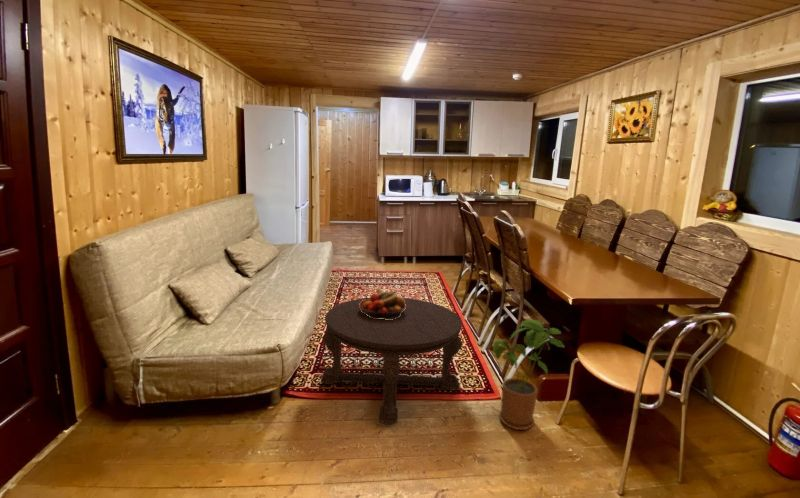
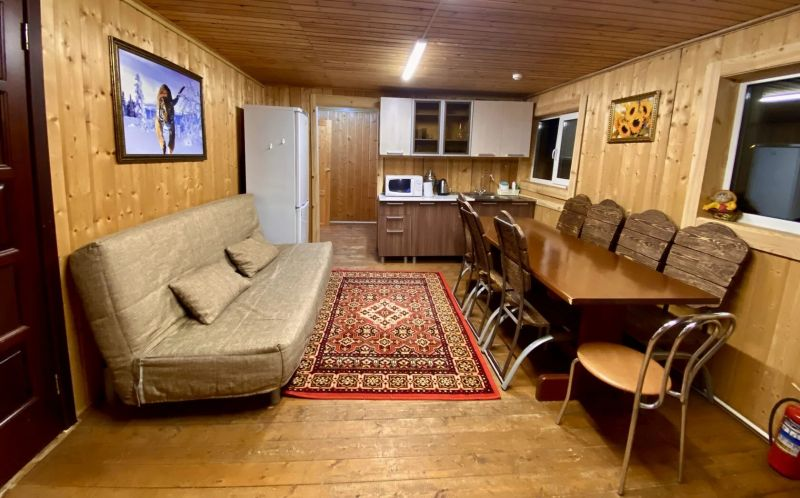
- fruit bowl (382, 302)
- house plant (519, 372)
- coffee table (392, 351)
